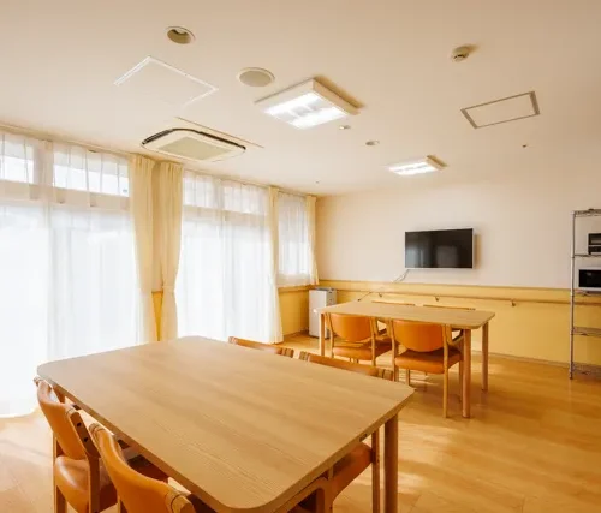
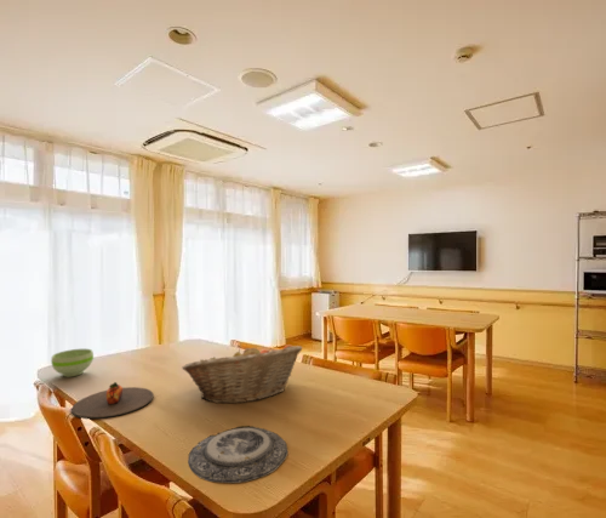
+ fruit basket (245, 366)
+ bowl (73, 363)
+ plate (239, 446)
+ plate (114, 392)
